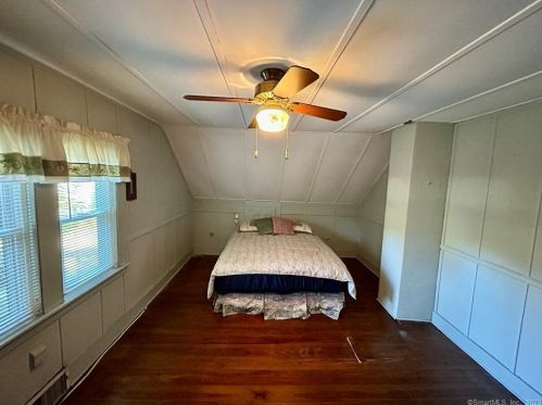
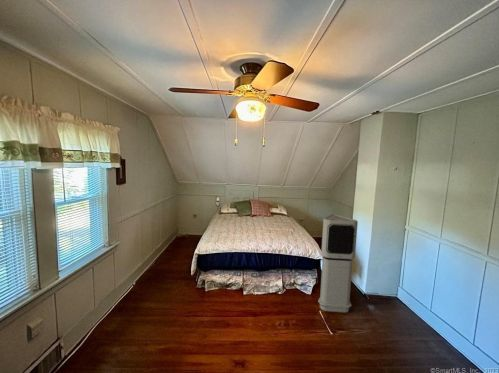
+ air purifier (334, 260)
